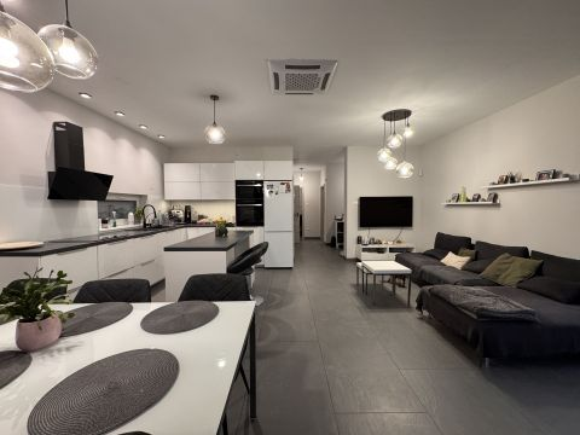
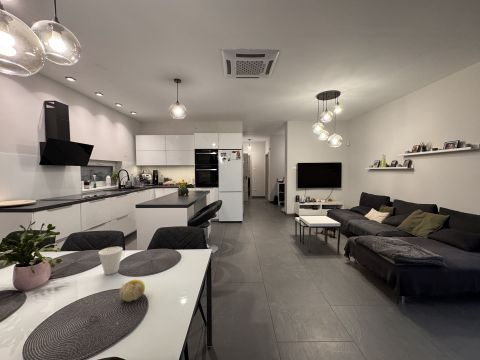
+ cup (111, 261)
+ fruit (132, 290)
